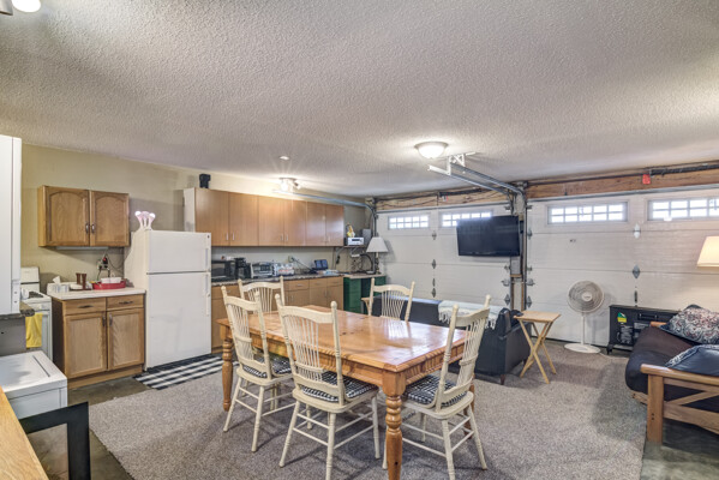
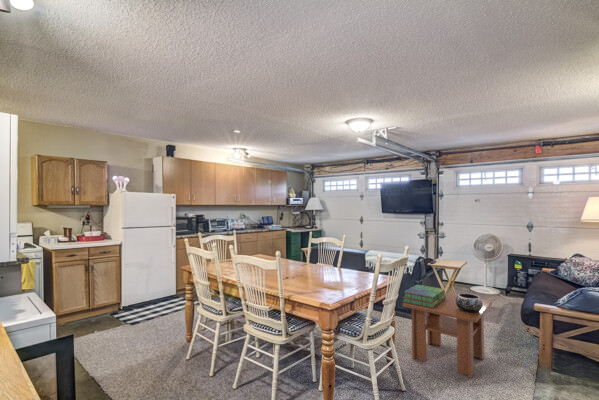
+ coffee table (448, 329)
+ stack of books (424, 295)
+ decorative bowl (468, 302)
